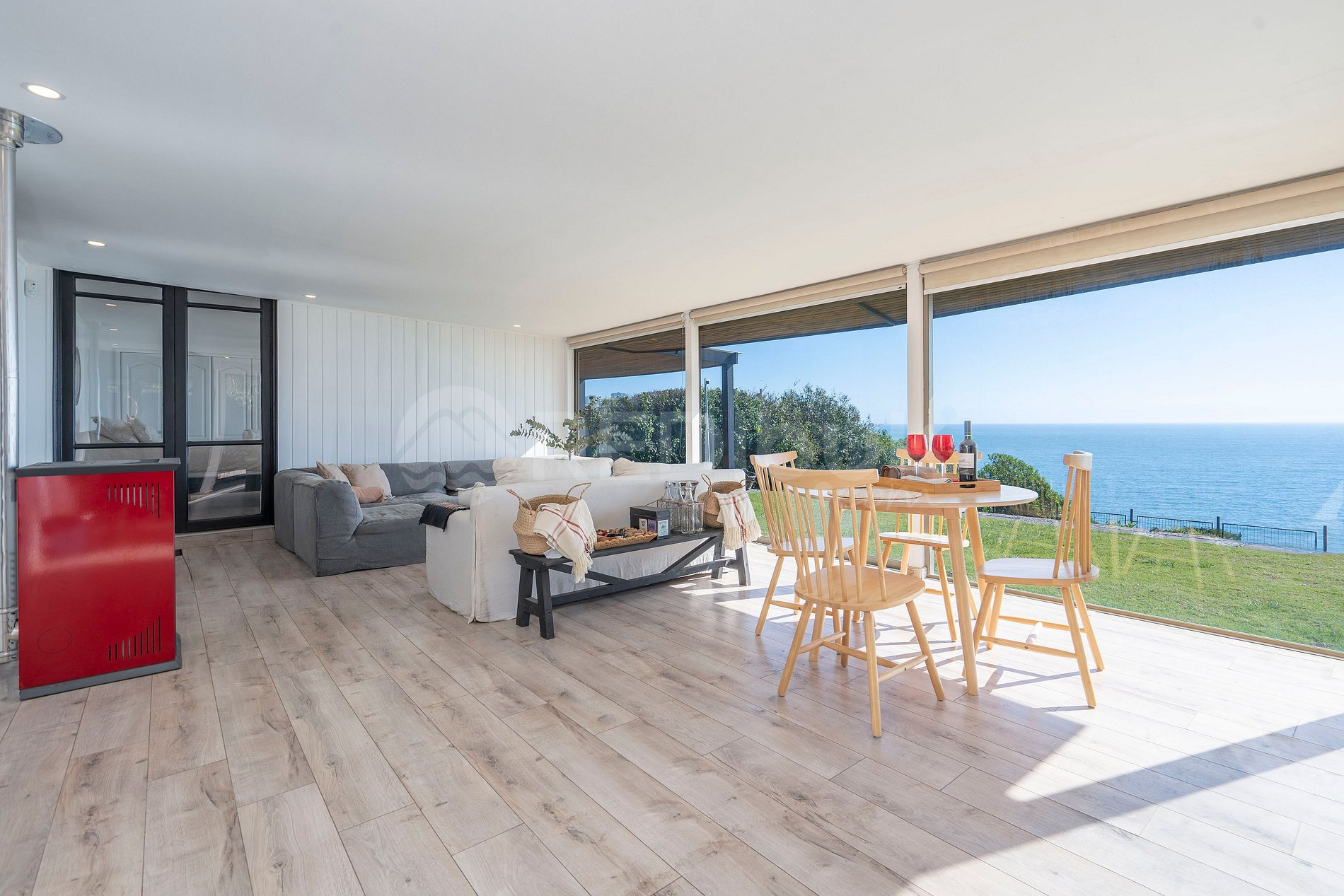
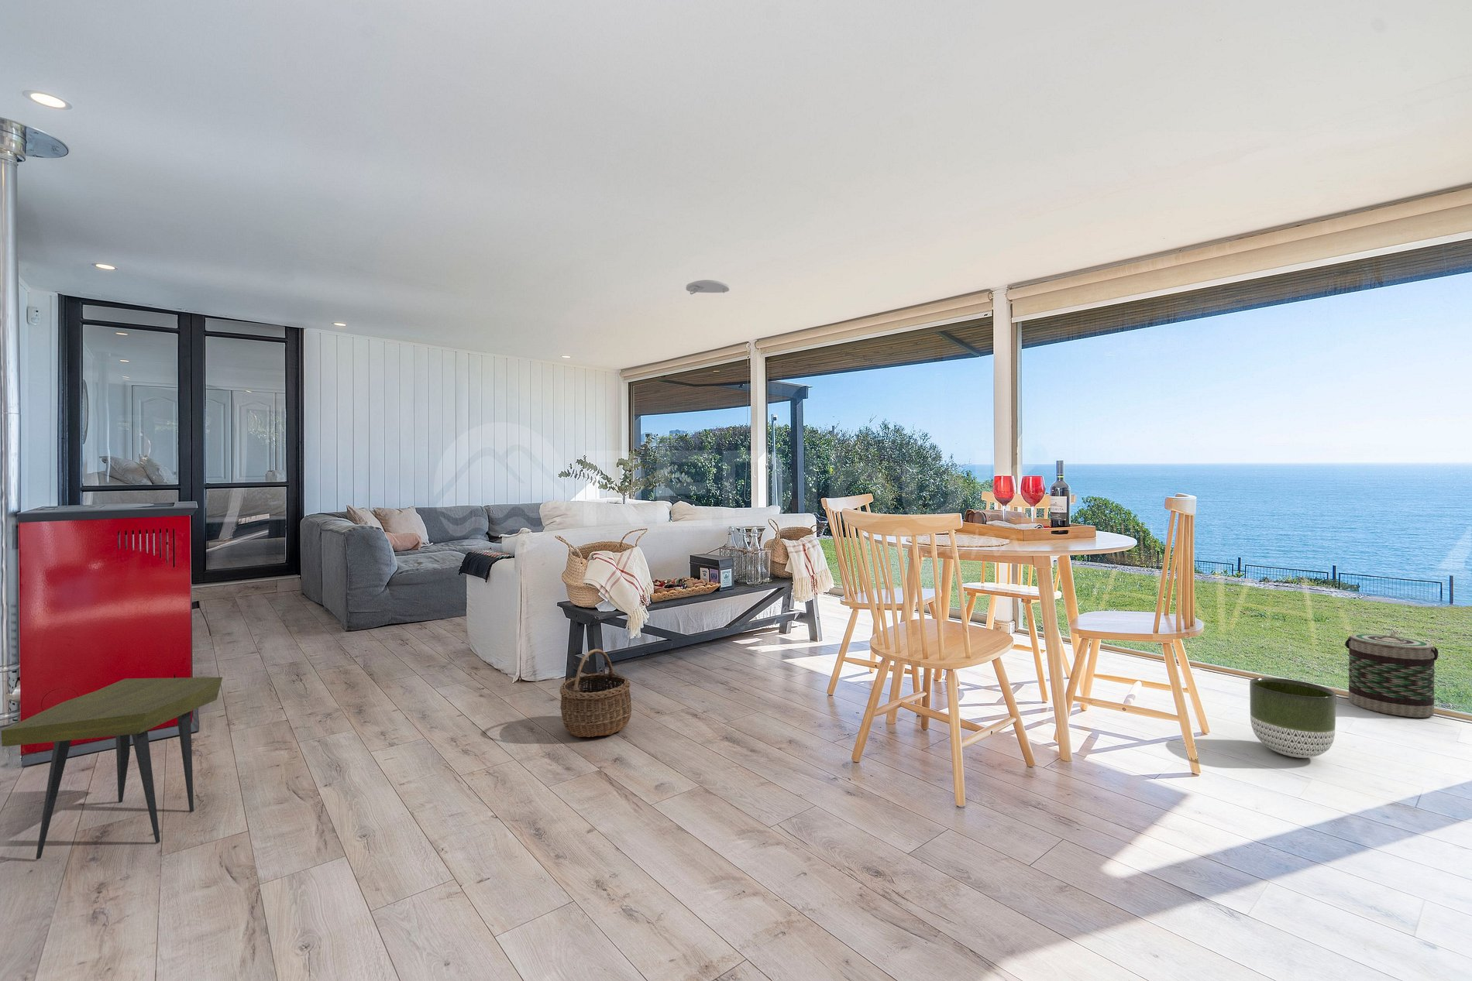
+ wicker basket (596, 689)
+ planter (1290, 720)
+ smoke detector (708, 289)
+ basket (1390, 671)
+ side table (122, 762)
